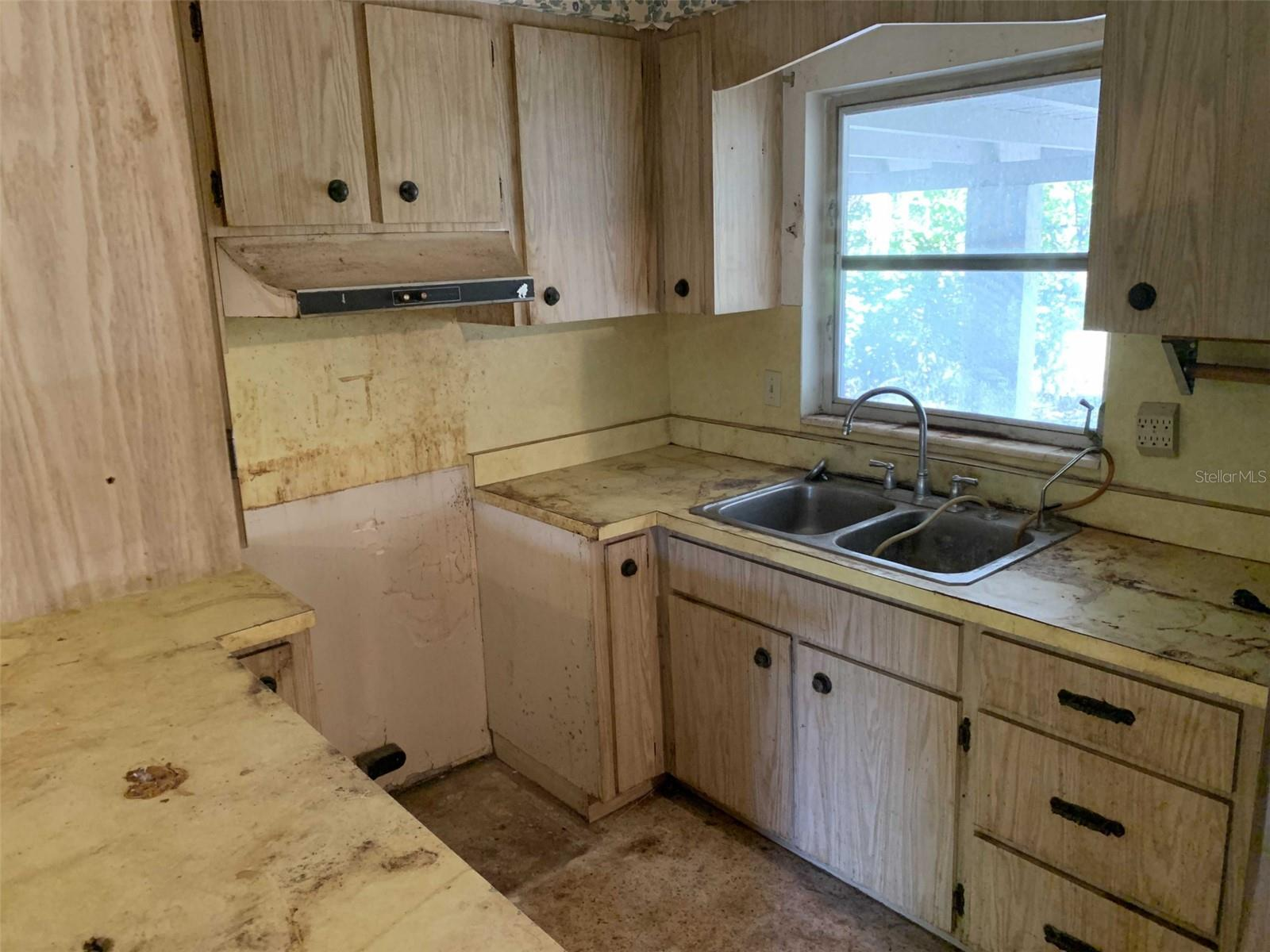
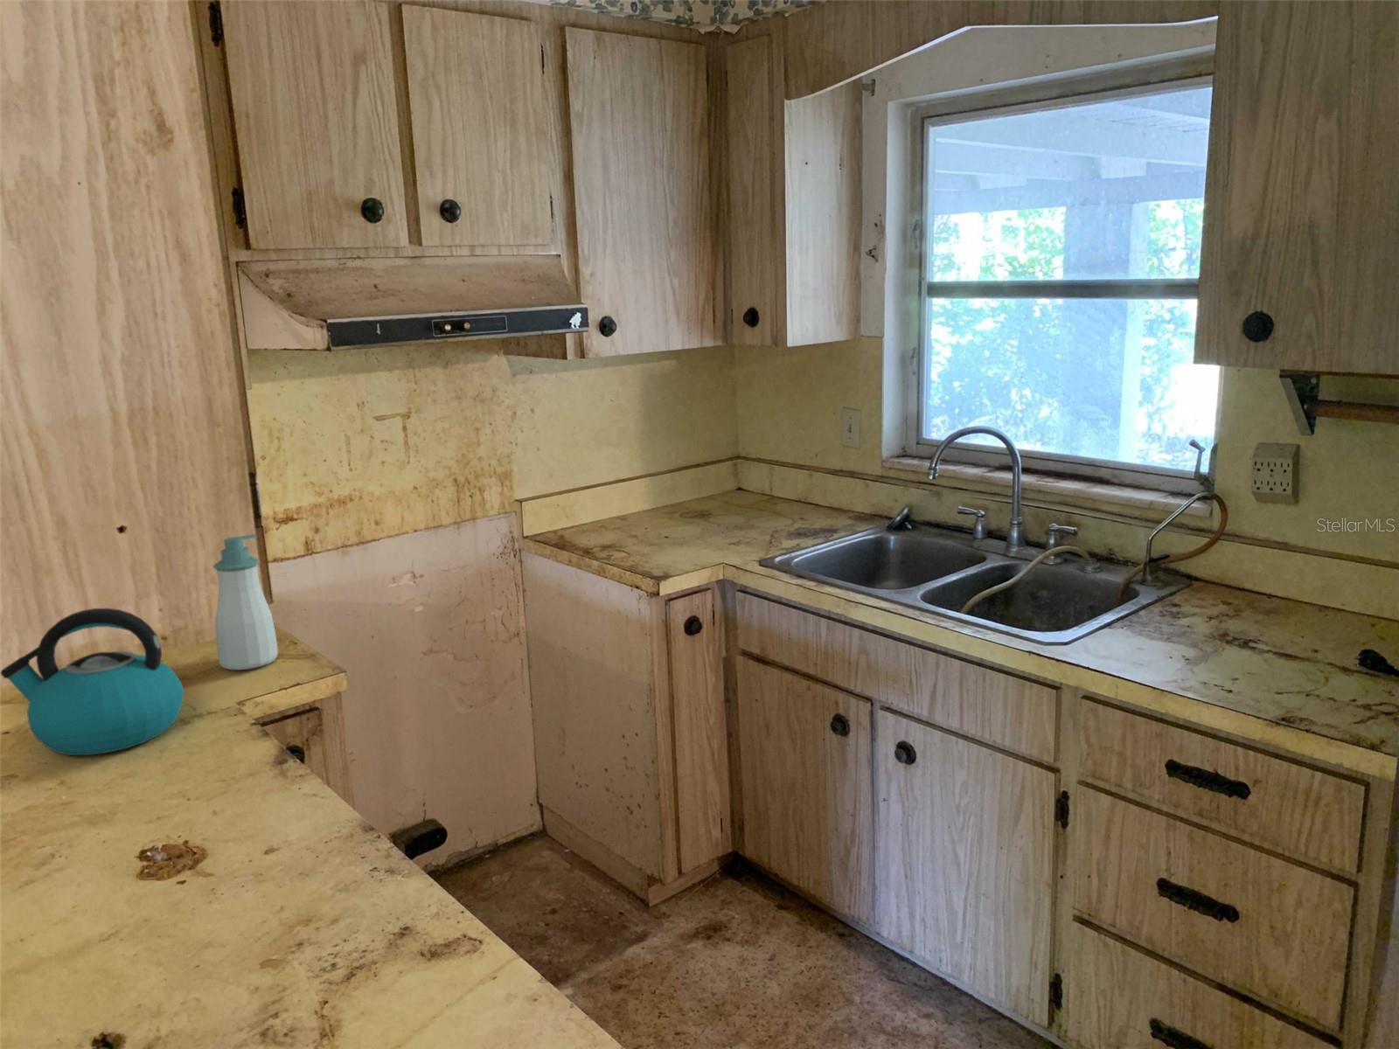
+ kettle (91, 673)
+ soap bottle (241, 601)
